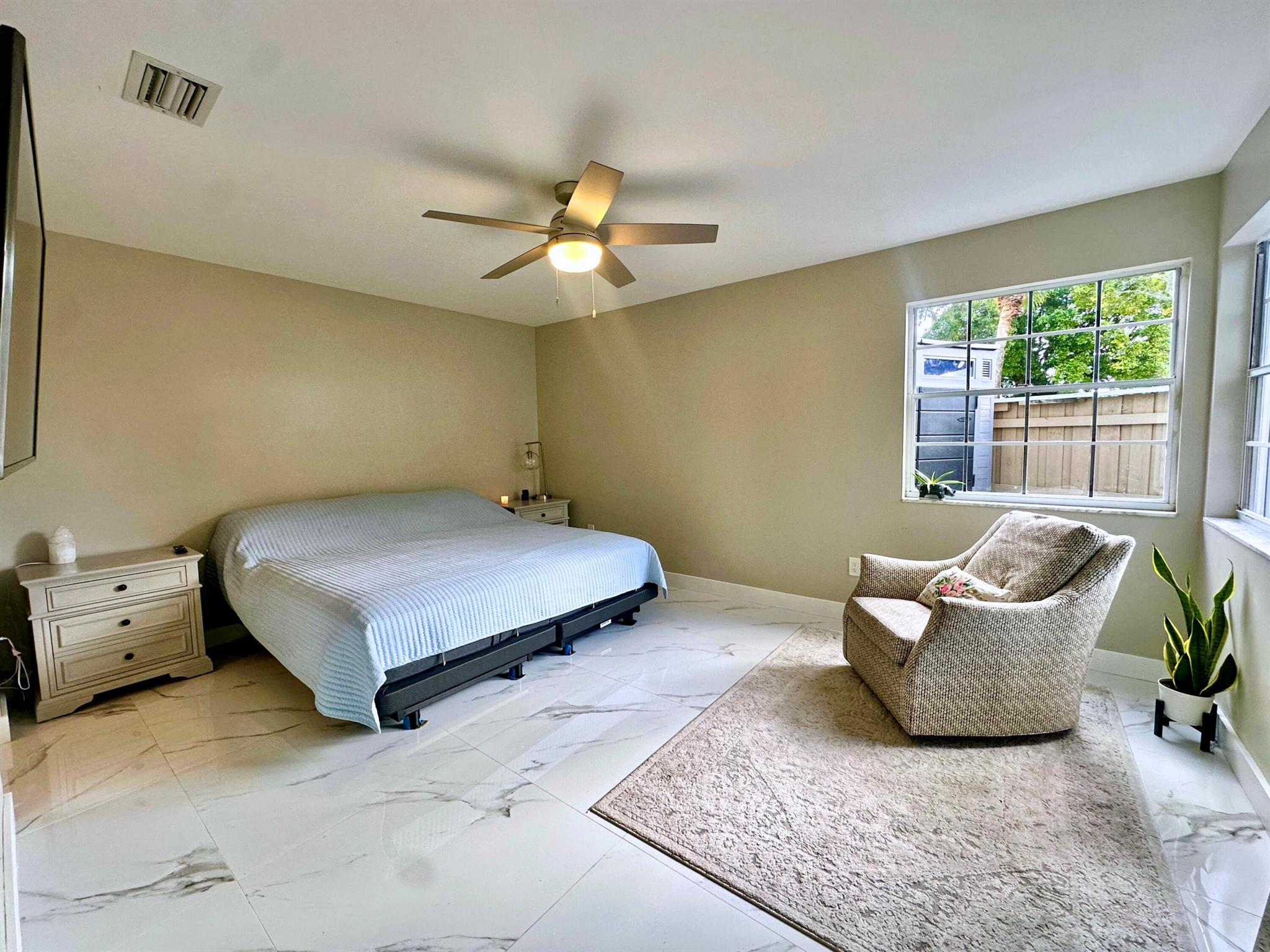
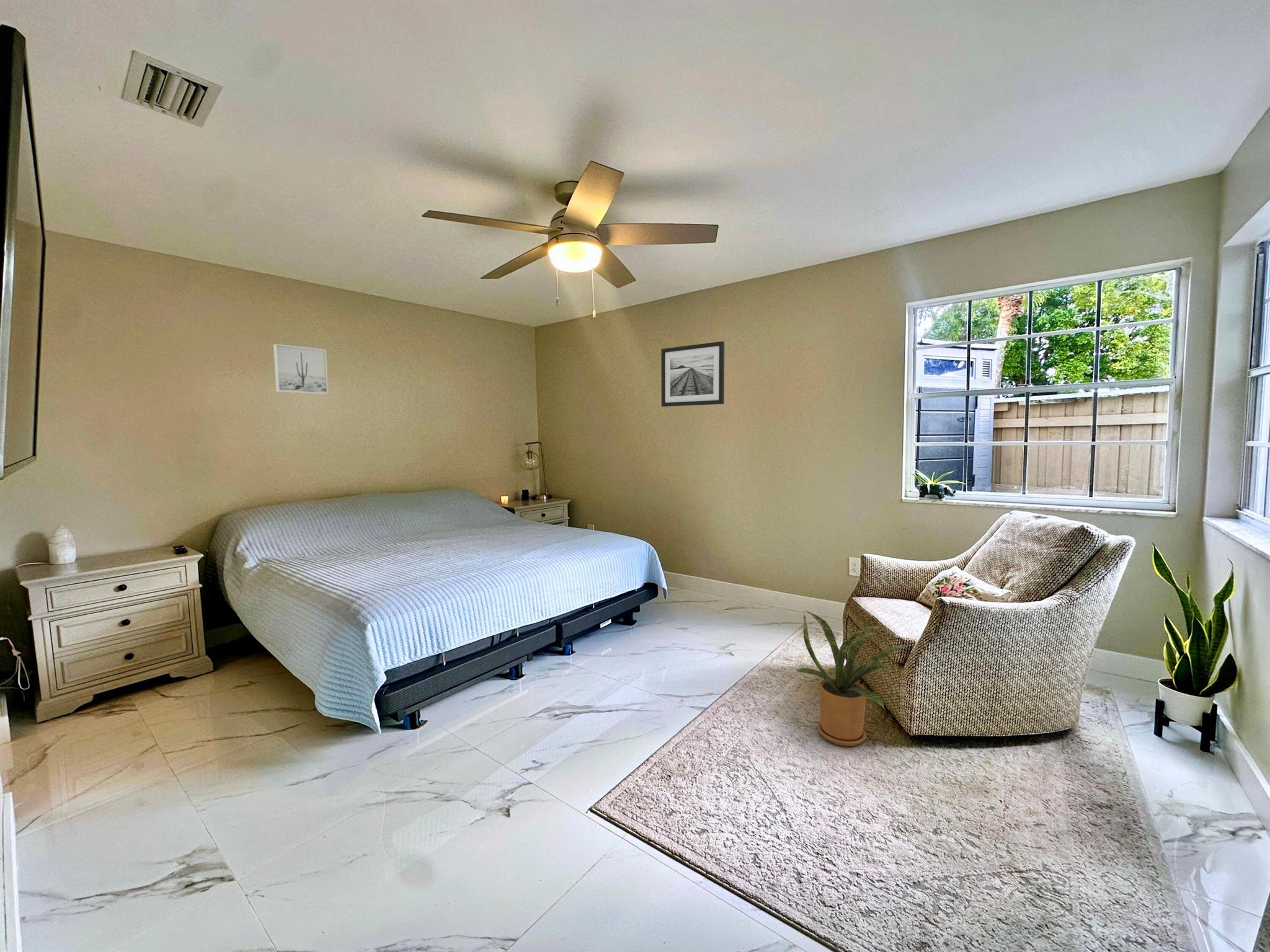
+ wall art (691, 375)
+ wall art (301, 369)
+ house plant (849, 673)
